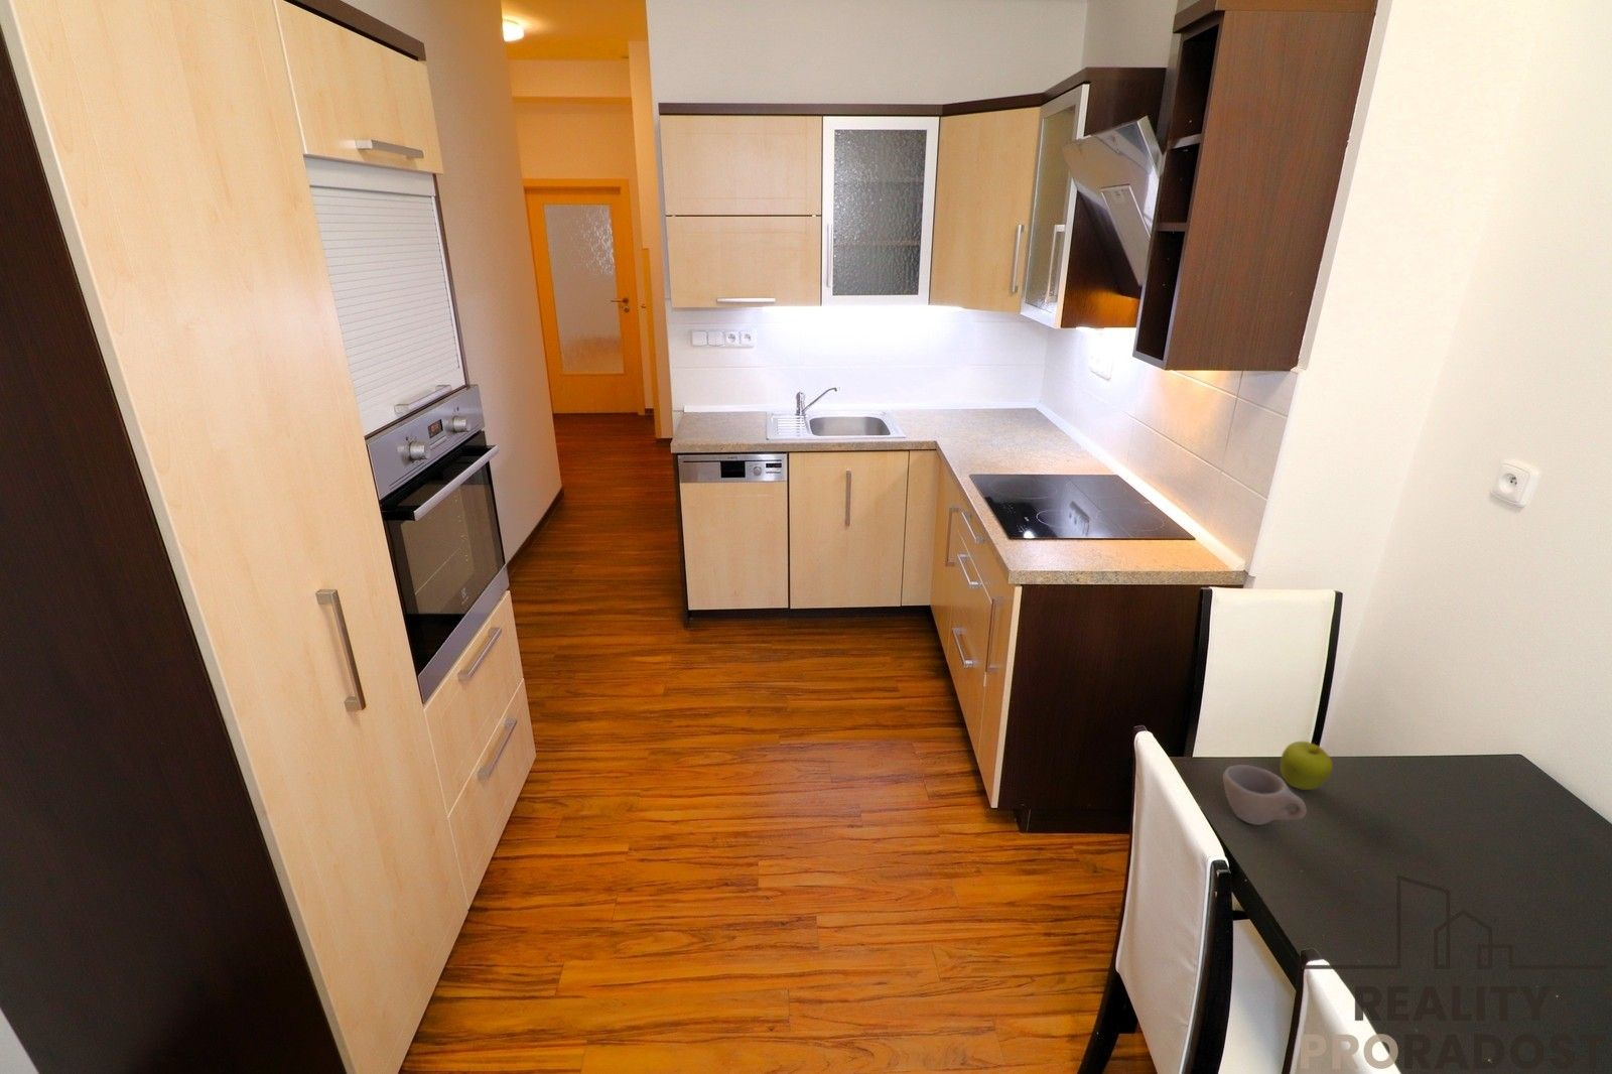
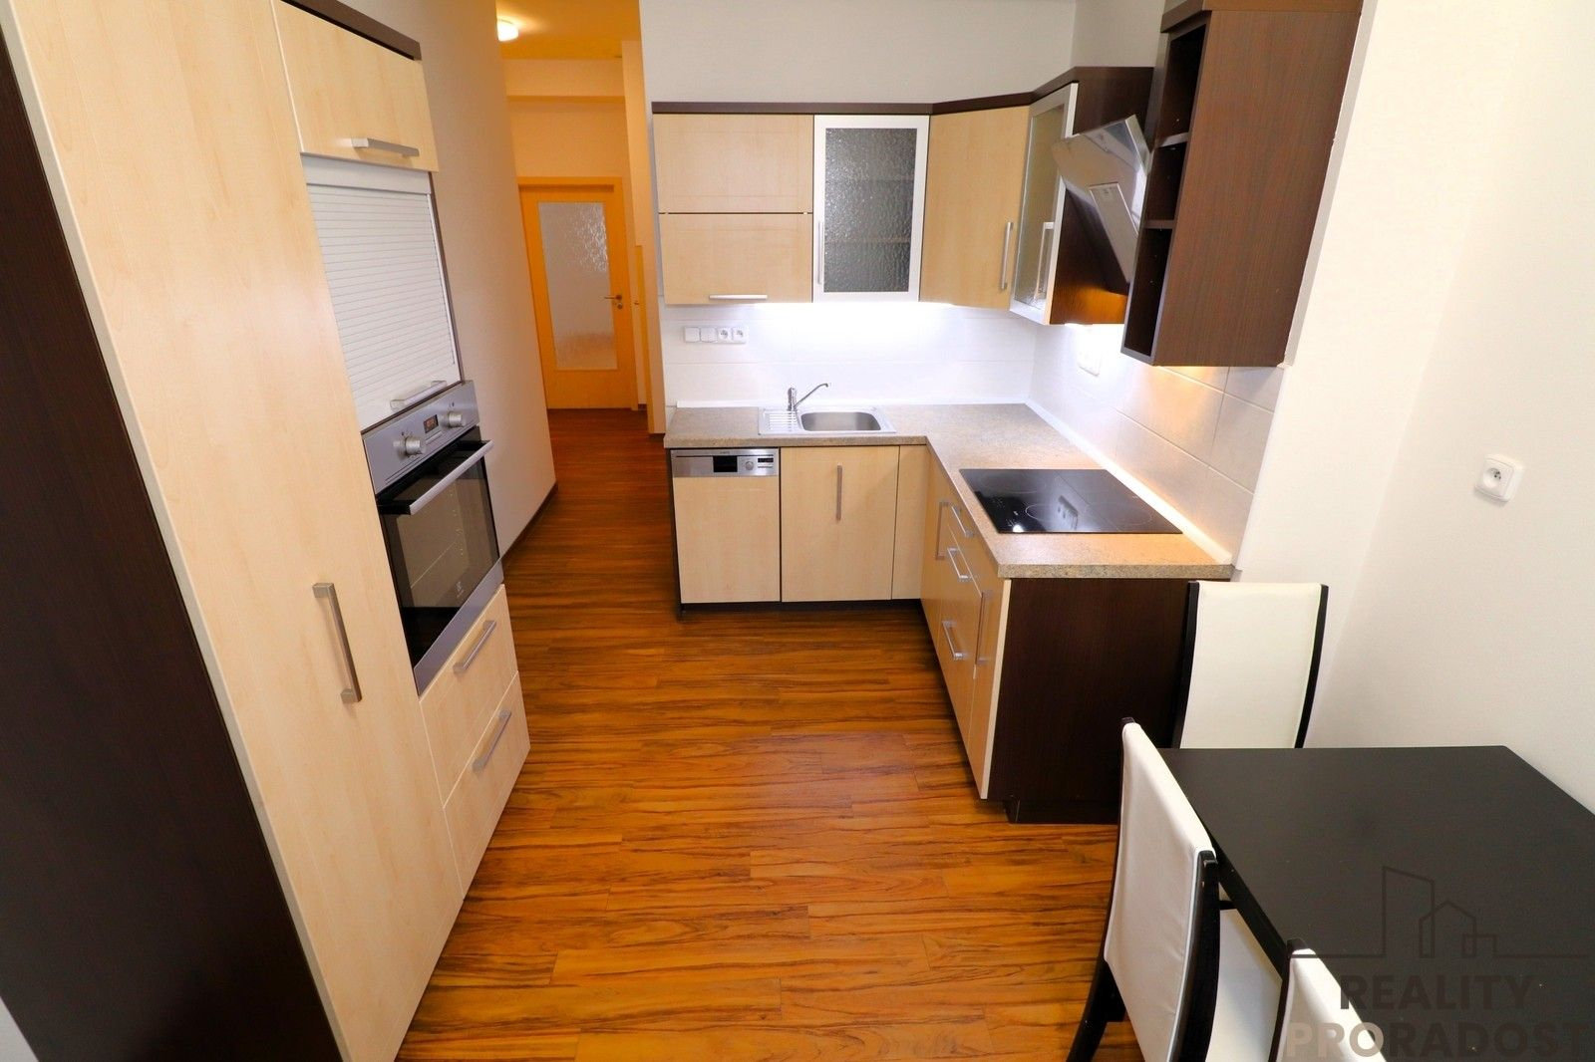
- fruit (1305, 766)
- cup (1261, 800)
